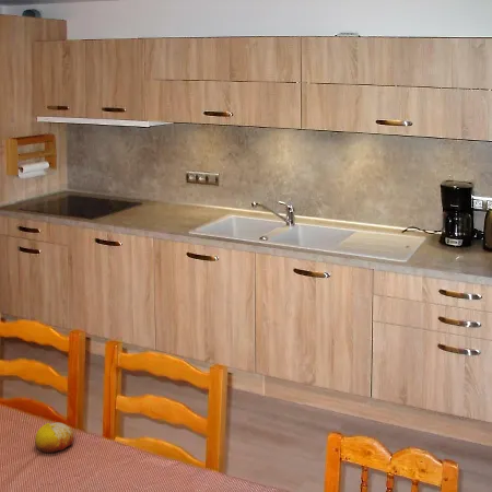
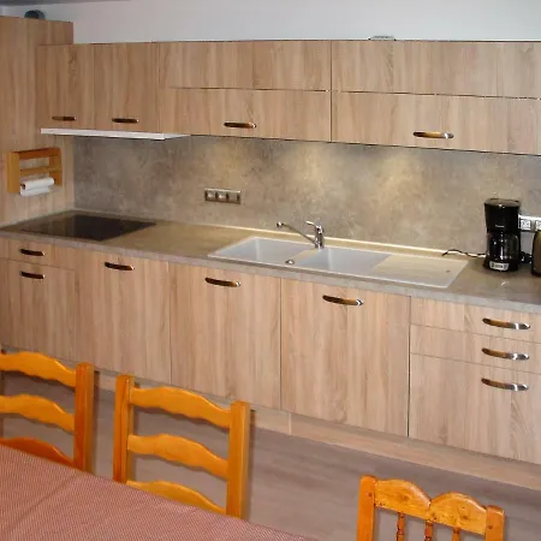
- fruit (55, 435)
